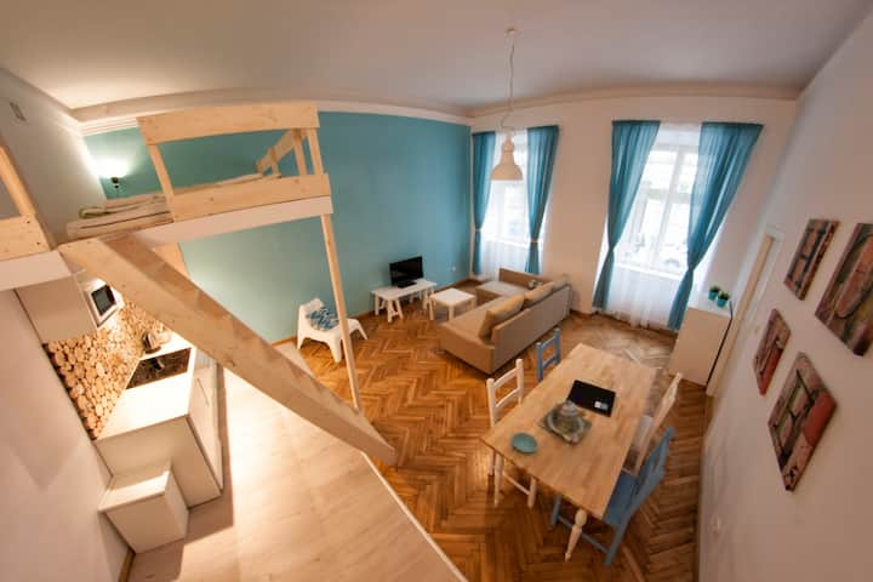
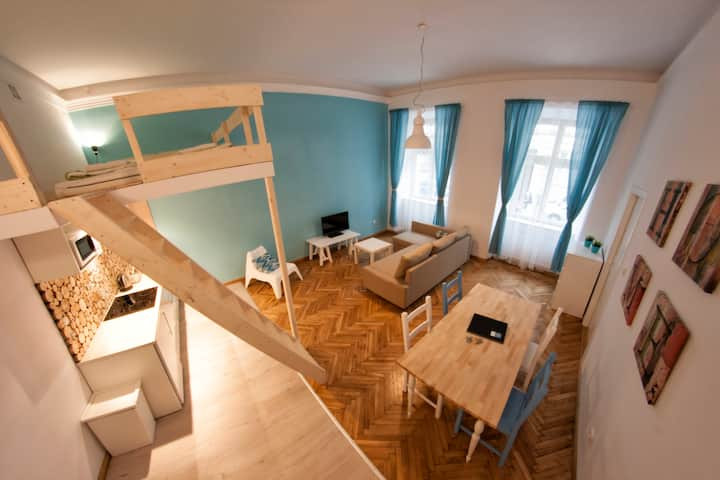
- saucer (524, 443)
- teapot (566, 411)
